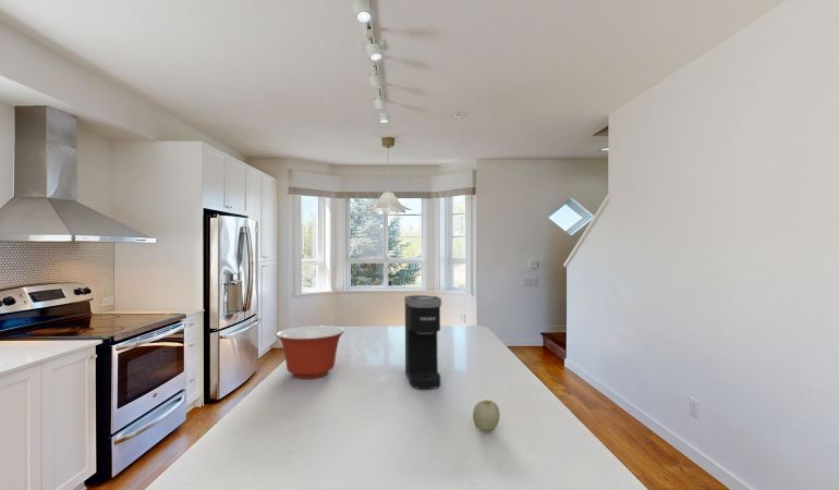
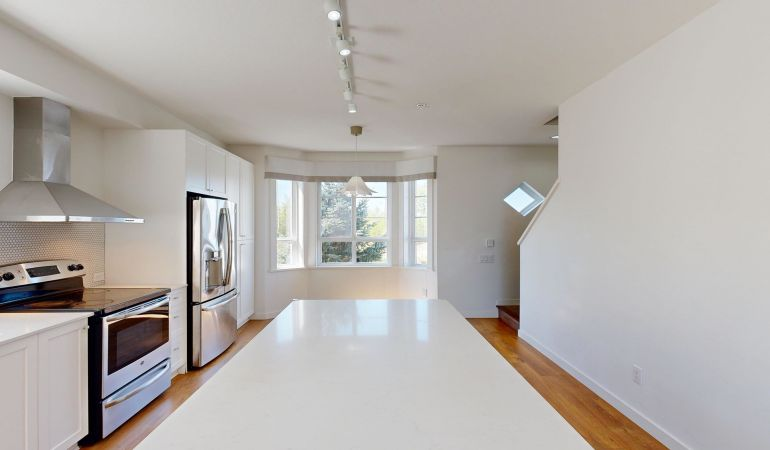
- coffee maker (422, 336)
- fruit (486, 416)
- mixing bowl (311, 352)
